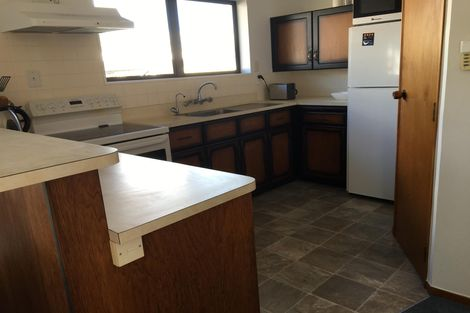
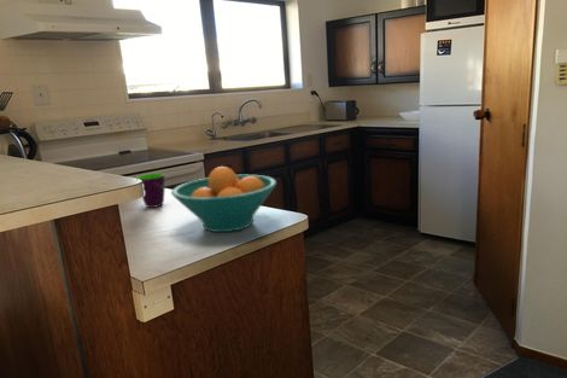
+ fruit bowl (226, 196)
+ mug (153, 191)
